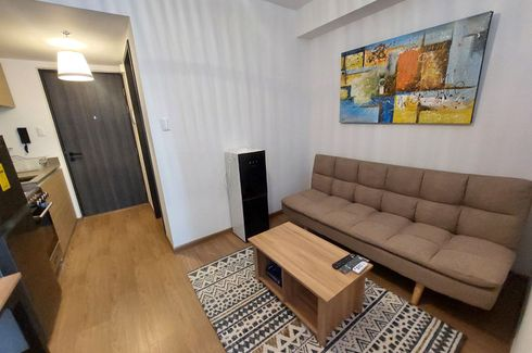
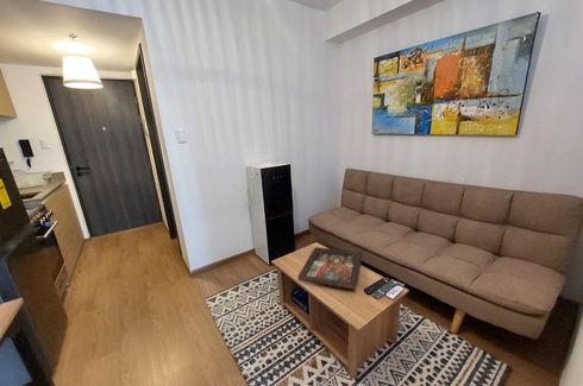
+ decorative tray (332, 265)
